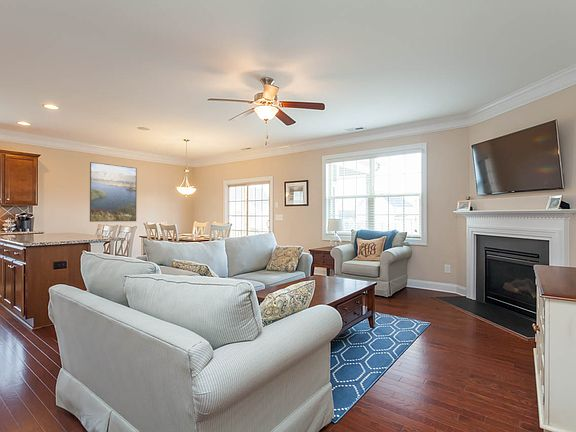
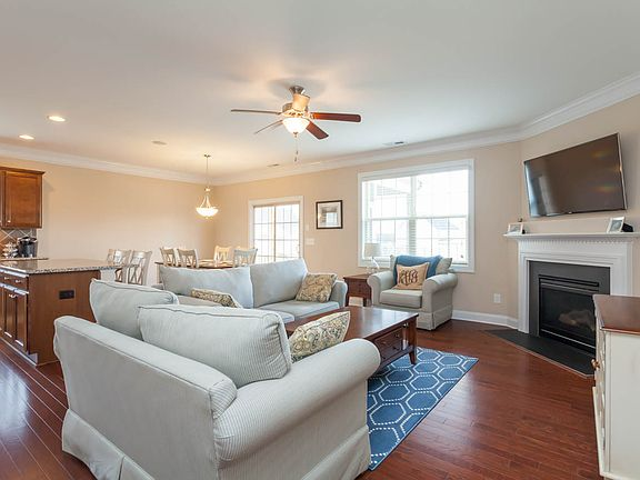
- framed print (114, 193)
